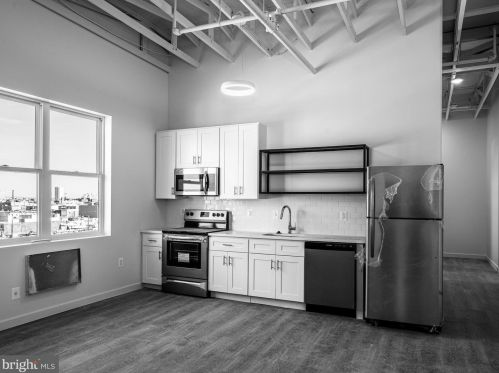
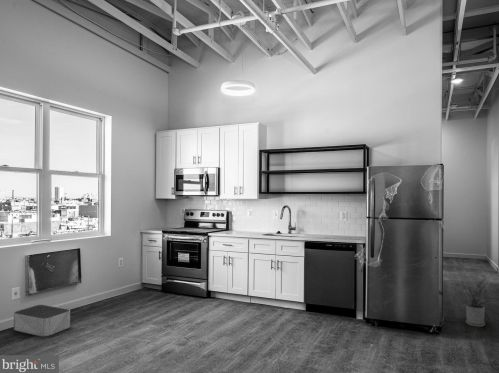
+ house plant (473, 299)
+ storage bin (42, 319)
